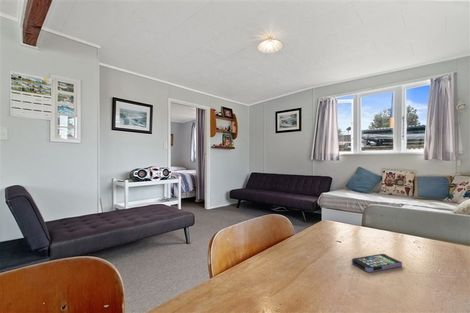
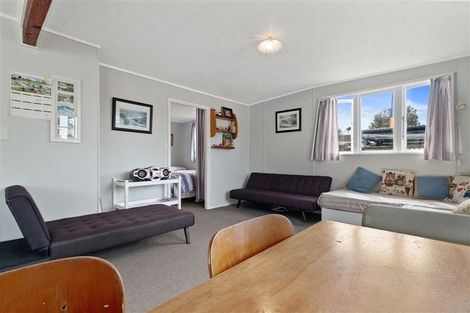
- smartphone (376, 262)
